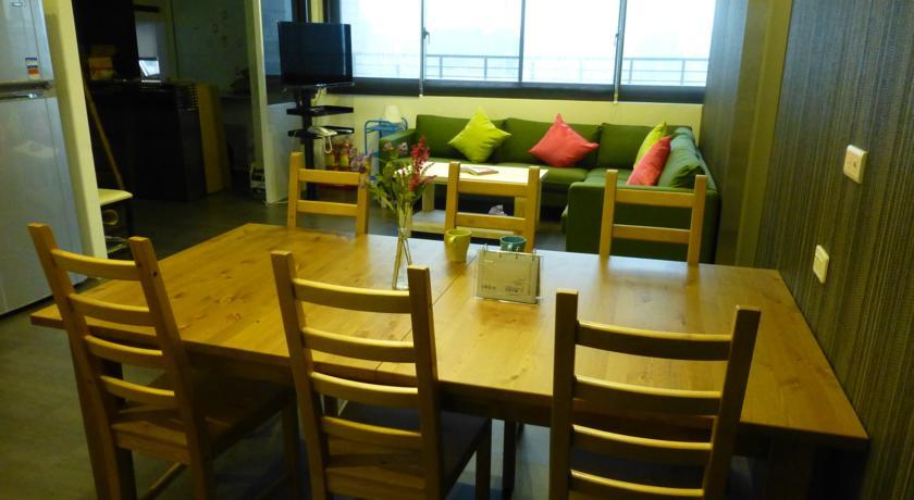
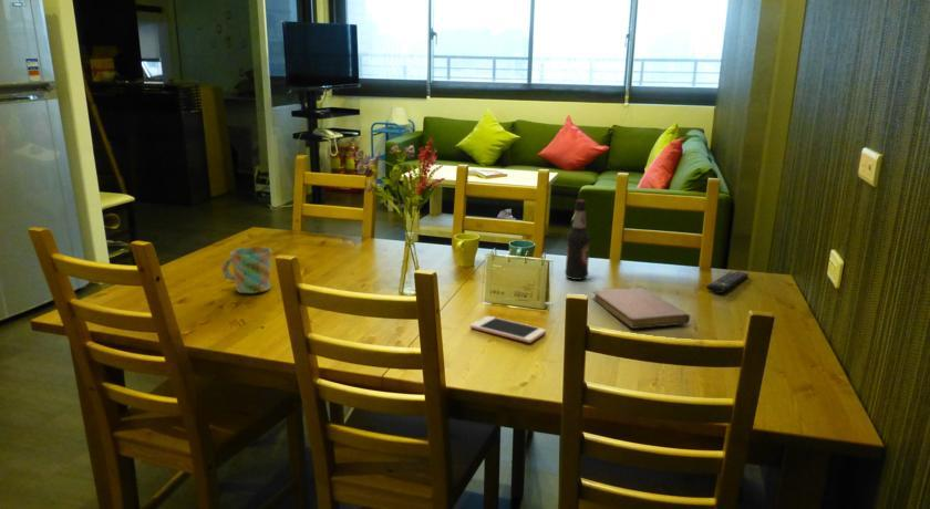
+ bottle (578, 239)
+ notebook (638, 305)
+ cell phone (507, 329)
+ mug (247, 269)
+ remote control (727, 281)
